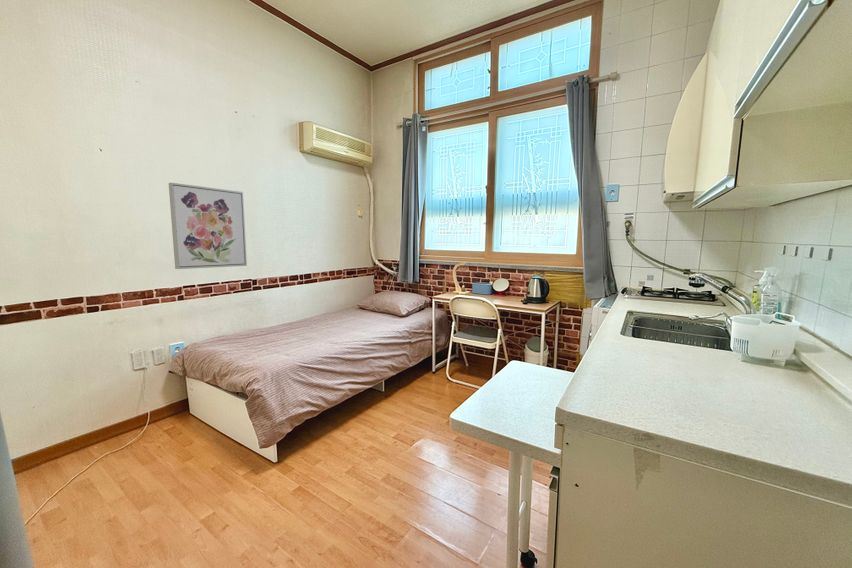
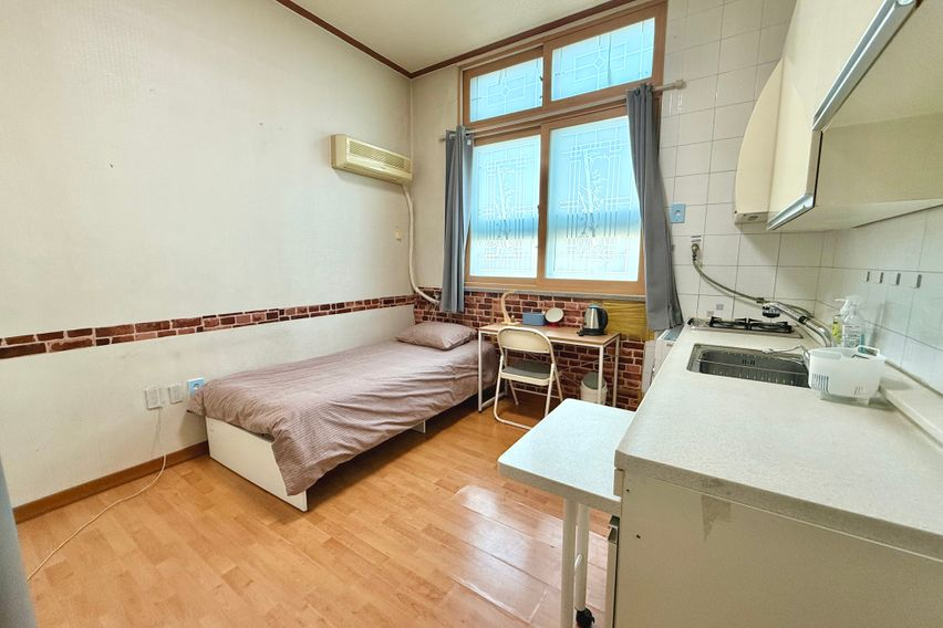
- wall art (211, 228)
